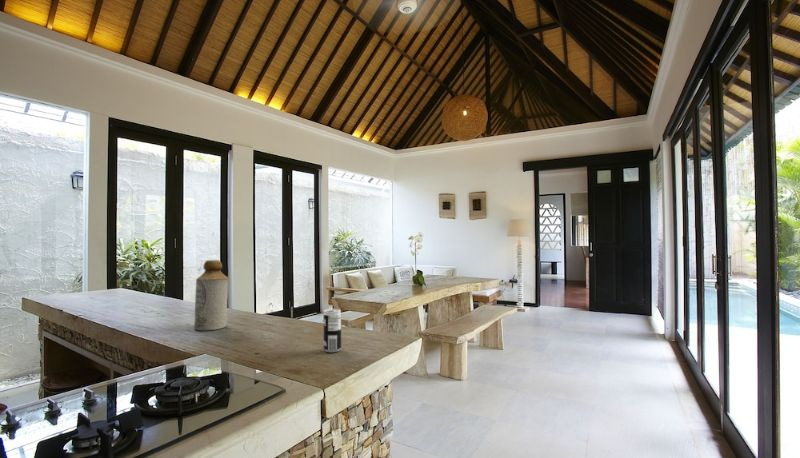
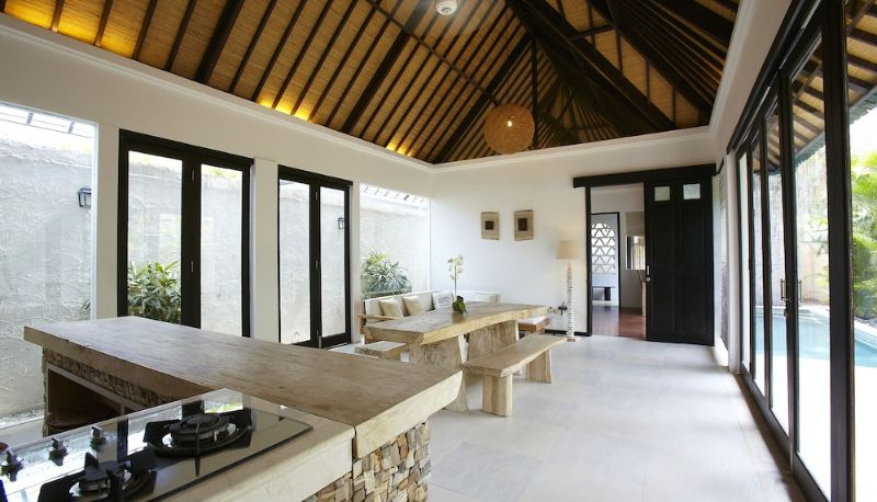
- beverage can (332, 330)
- bottle (211, 293)
